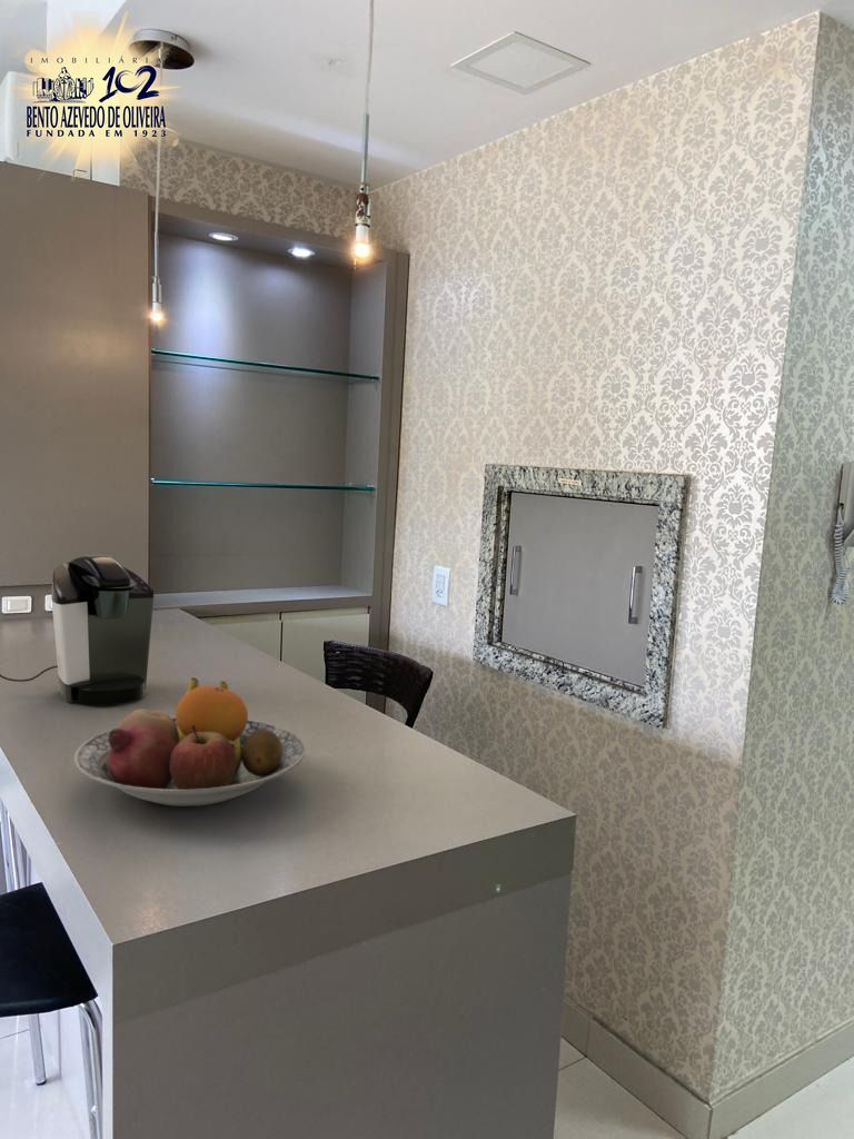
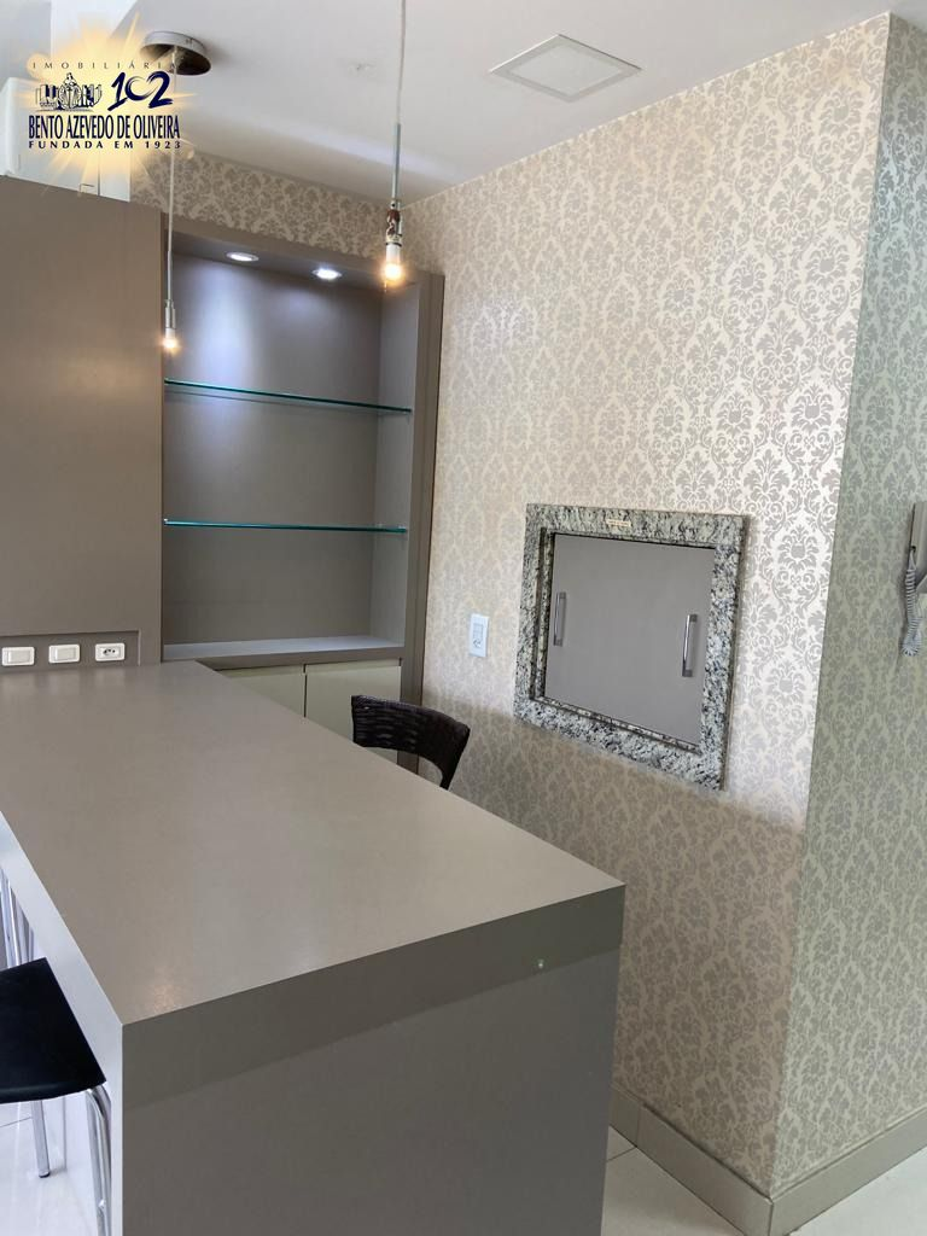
- coffee maker (72, 626)
- fruit bowl (193, 740)
